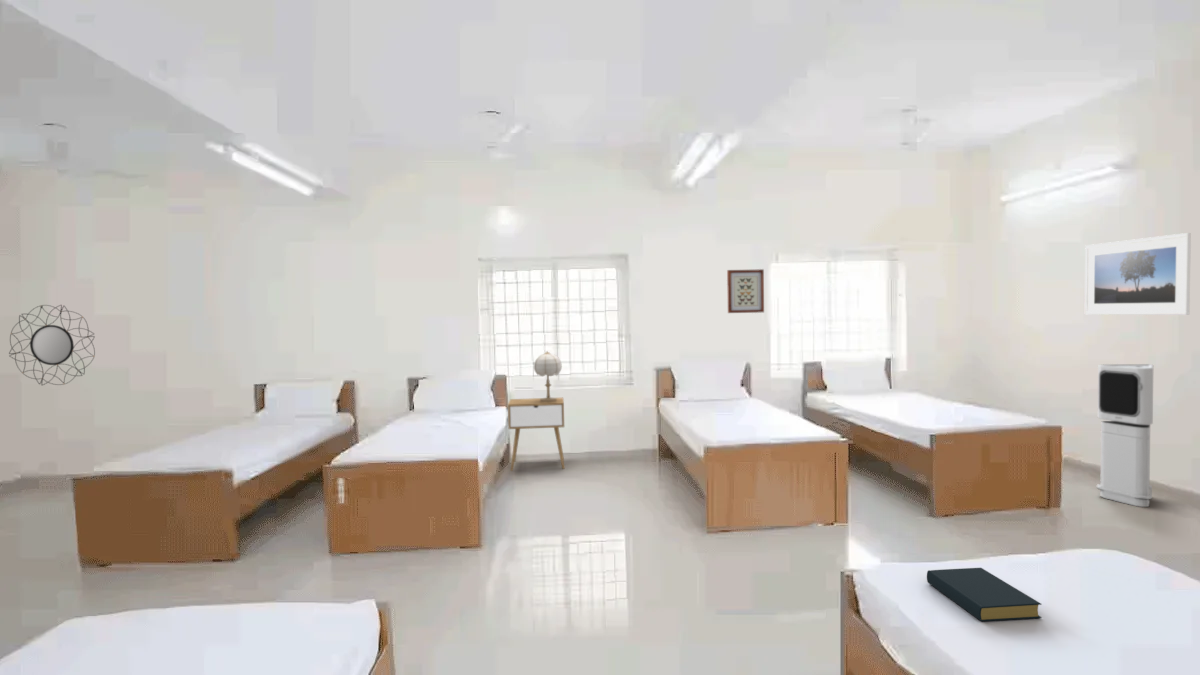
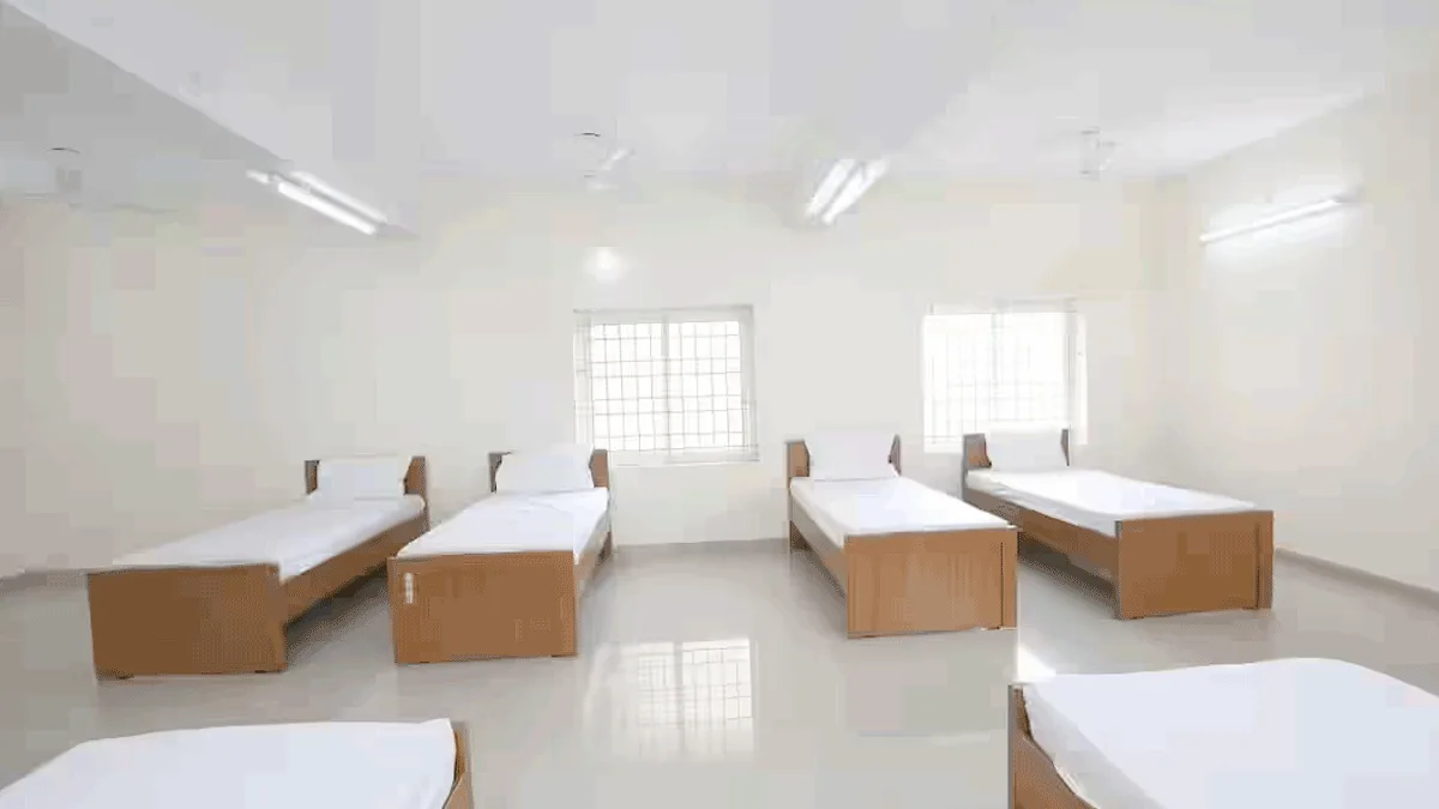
- air purifier (1134, 432)
- wall art (745, 291)
- home mirror (52, 345)
- nightstand (537, 427)
- hardback book (980, 592)
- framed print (1132, 277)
- table lamp (547, 375)
